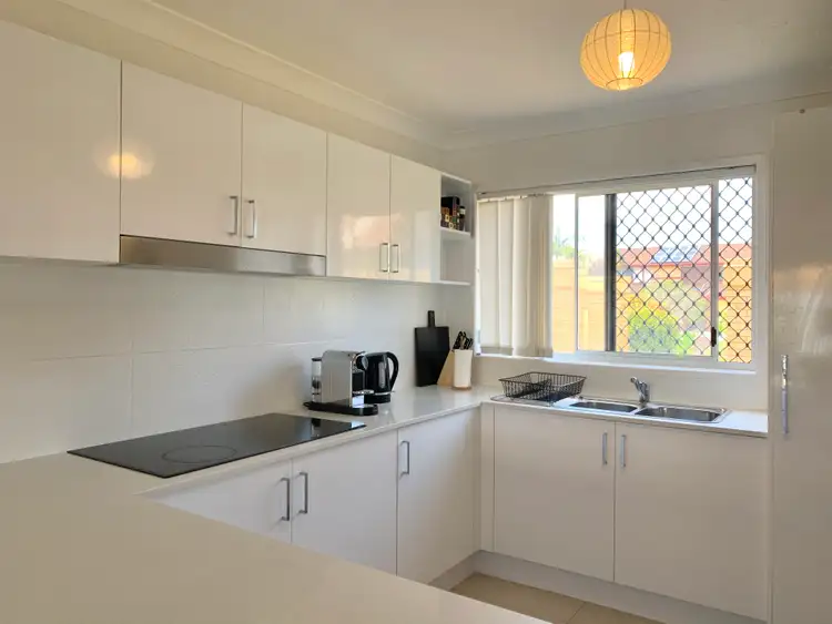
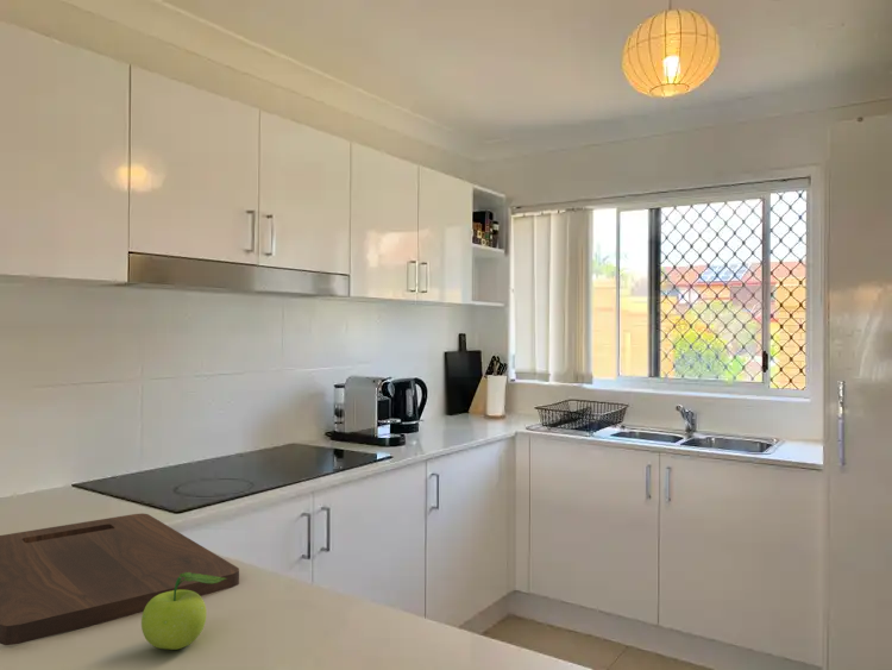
+ fruit (186, 608)
+ cutting board (90, 563)
